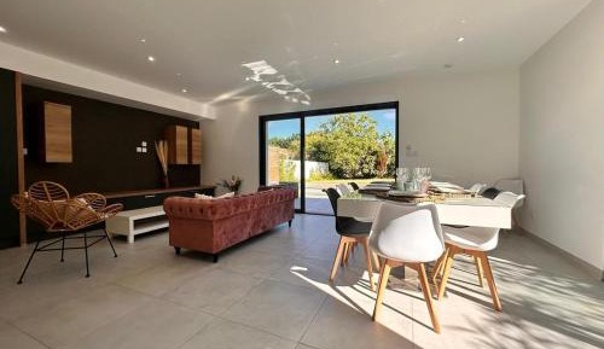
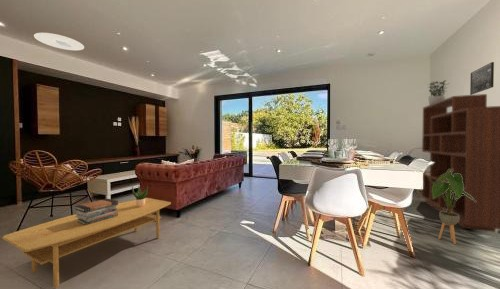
+ book stack (97, 210)
+ potted plant (139, 194)
+ house plant (447, 204)
+ ceiling light (60, 40)
+ coffee table (105, 234)
+ wall art (481, 79)
+ bookshelf (454, 157)
+ potted plant (437, 92)
